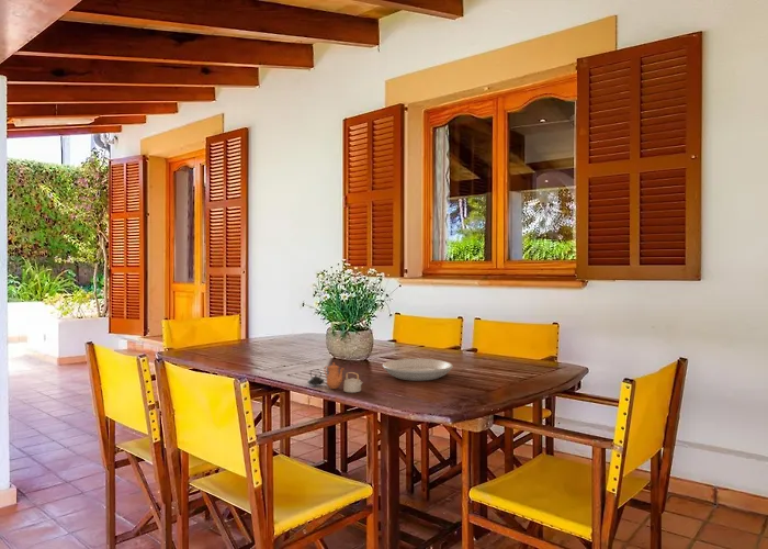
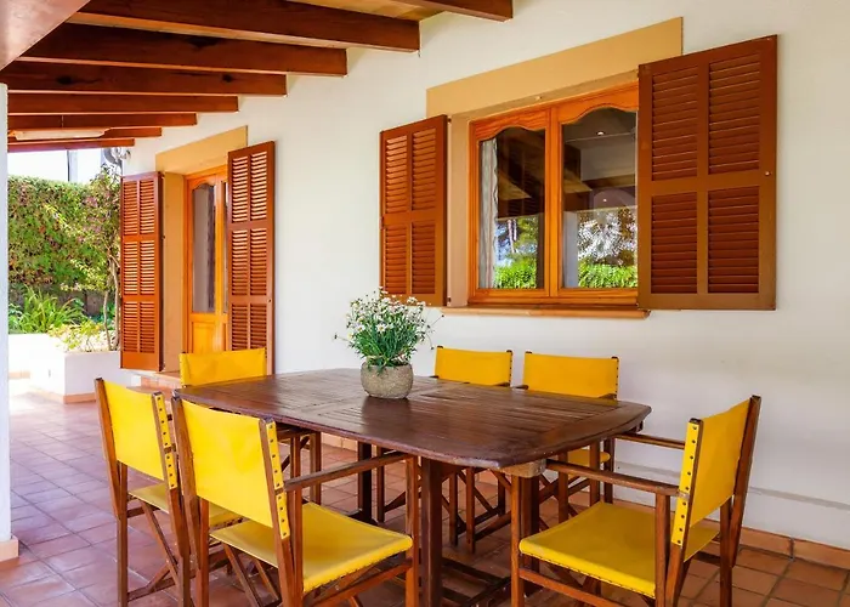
- plate (417, 369)
- teapot (335, 374)
